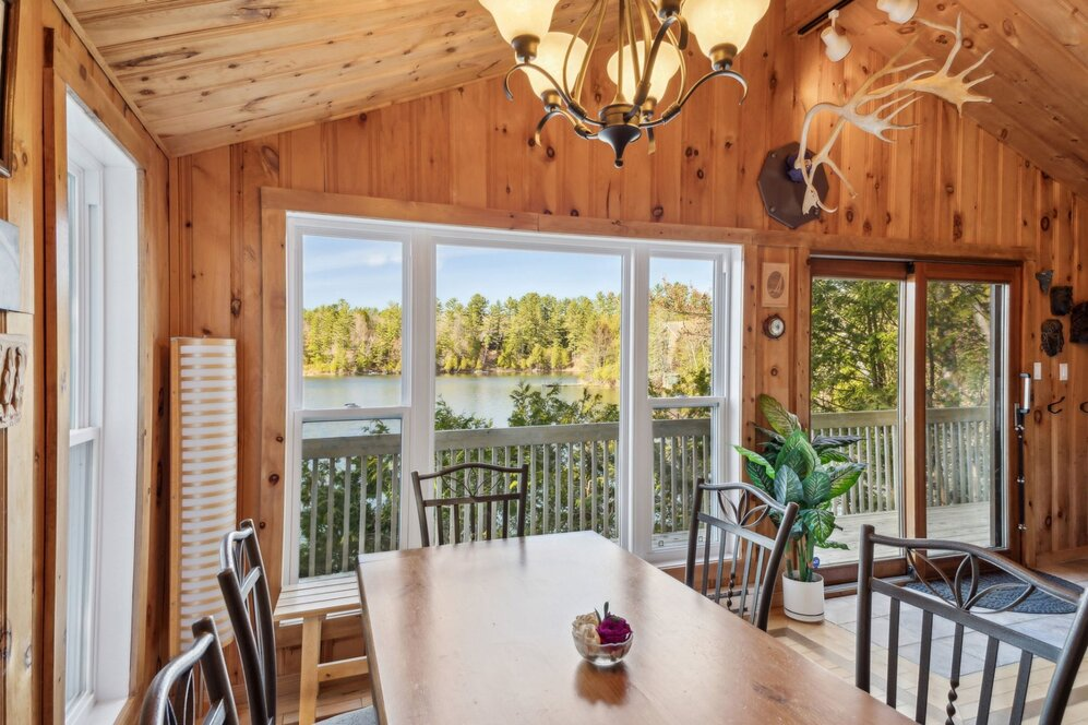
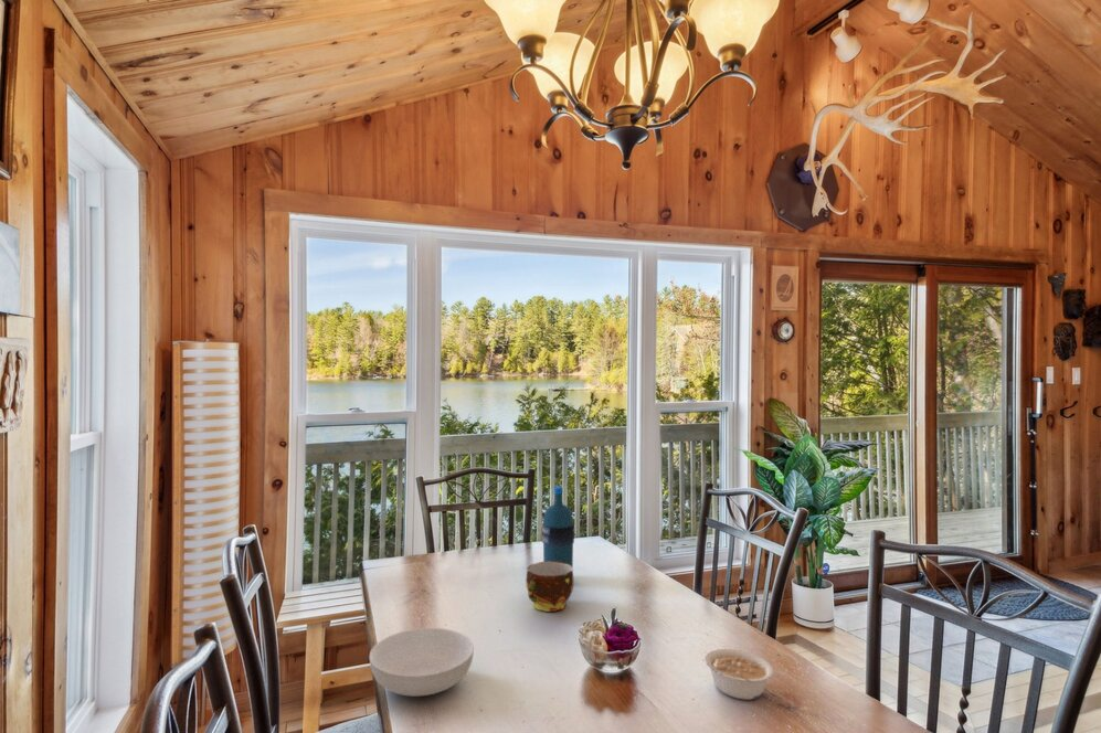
+ water bottle (558, 533)
+ cup (549, 587)
+ legume (740, 674)
+ serving bowl (422, 666)
